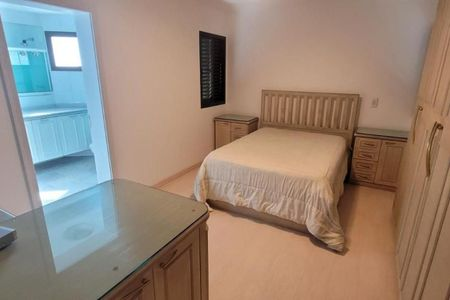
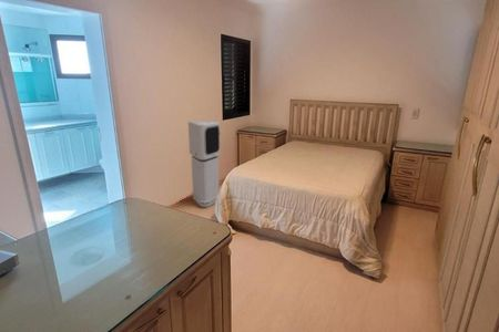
+ air purifier (202, 163)
